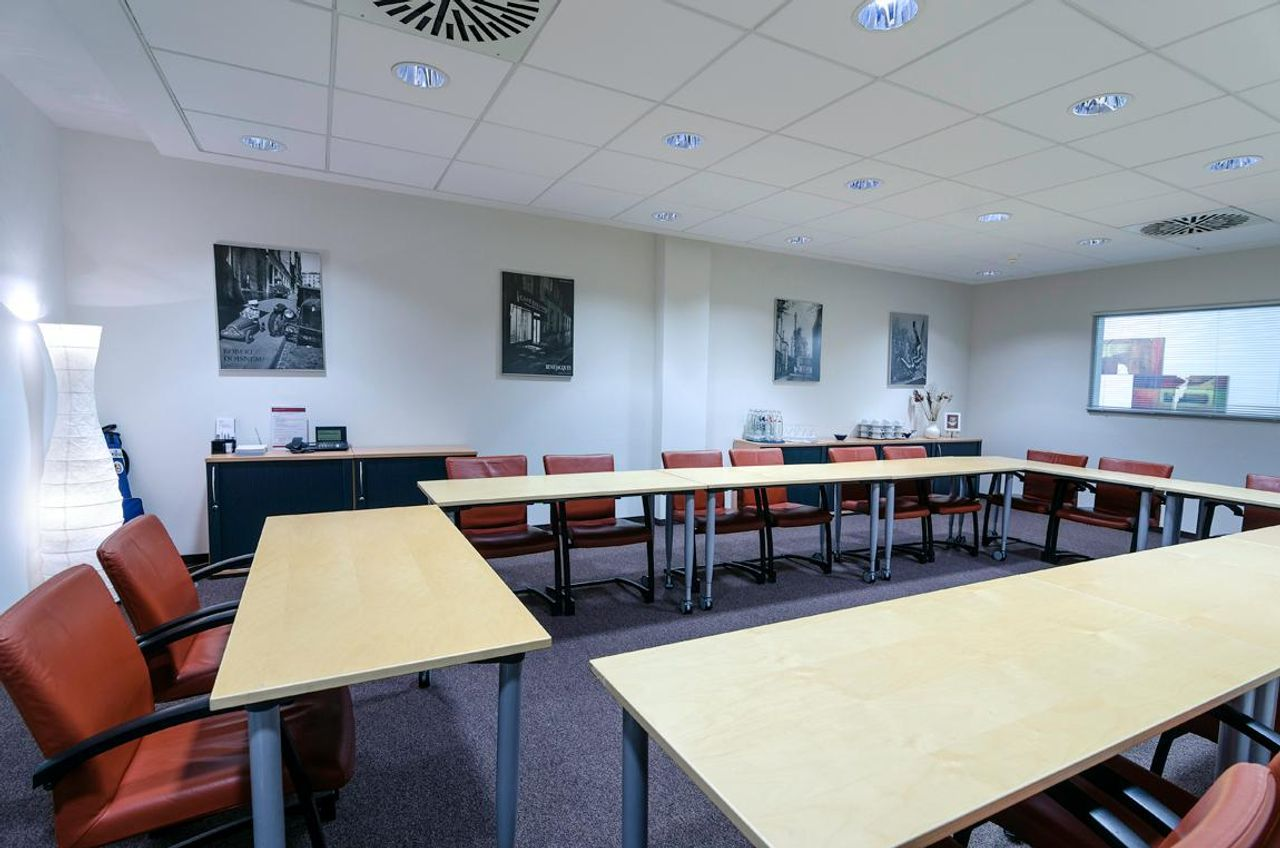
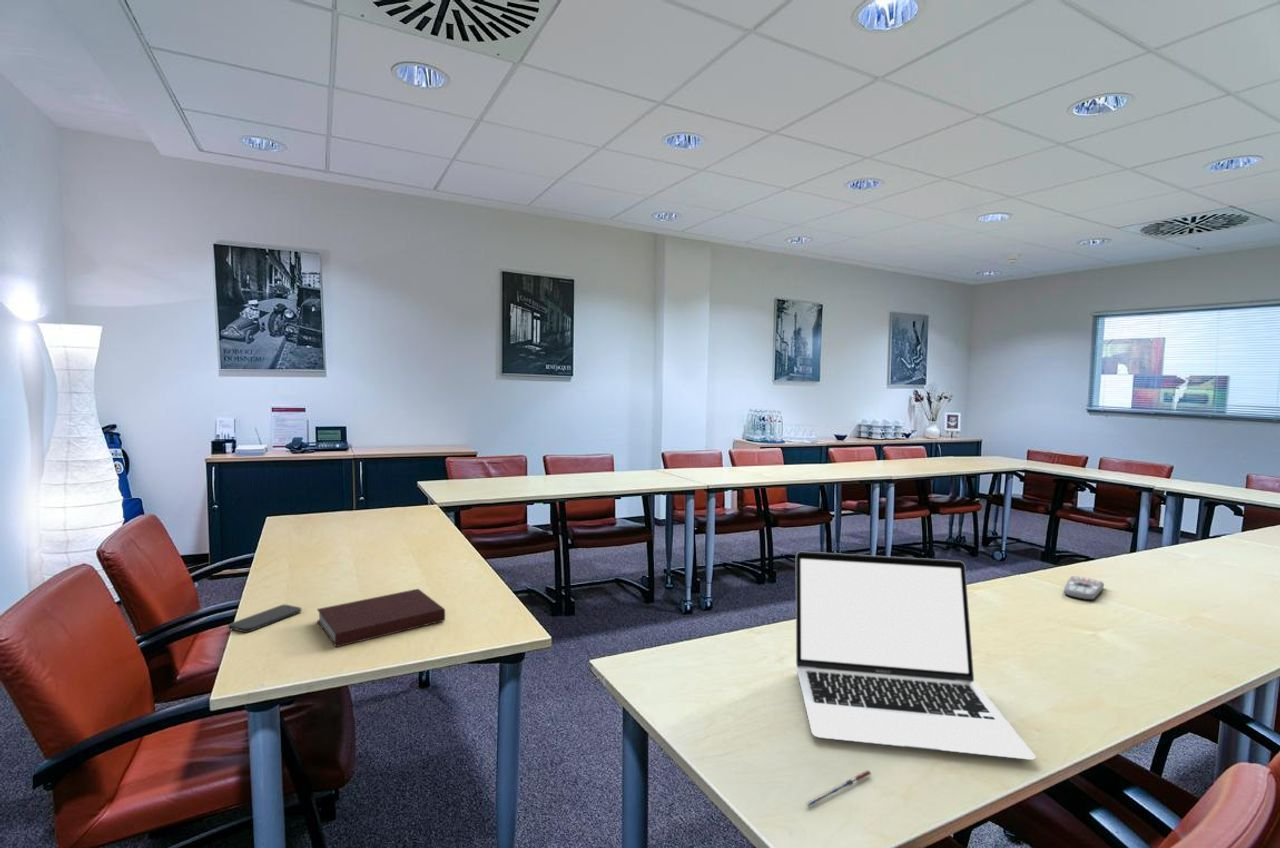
+ remote control (1082, 588)
+ notebook (381, 615)
+ smartphone (266, 617)
+ pen (839, 787)
+ laptop (897, 640)
